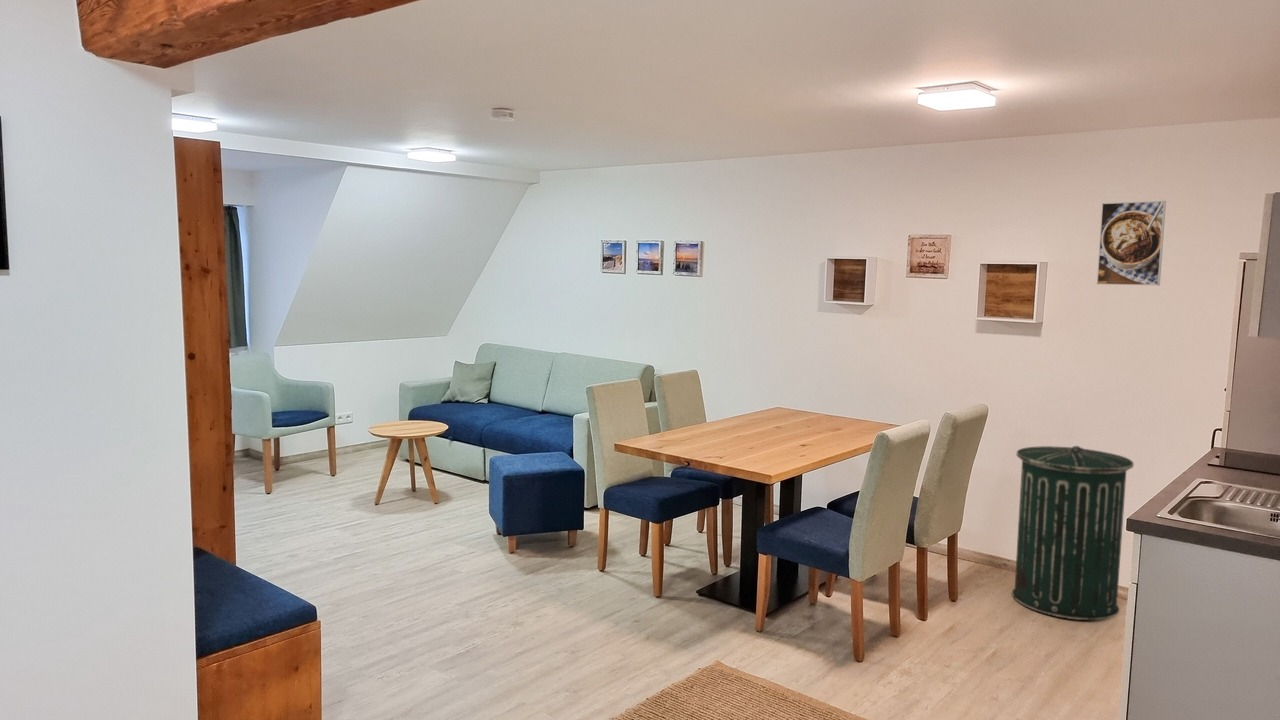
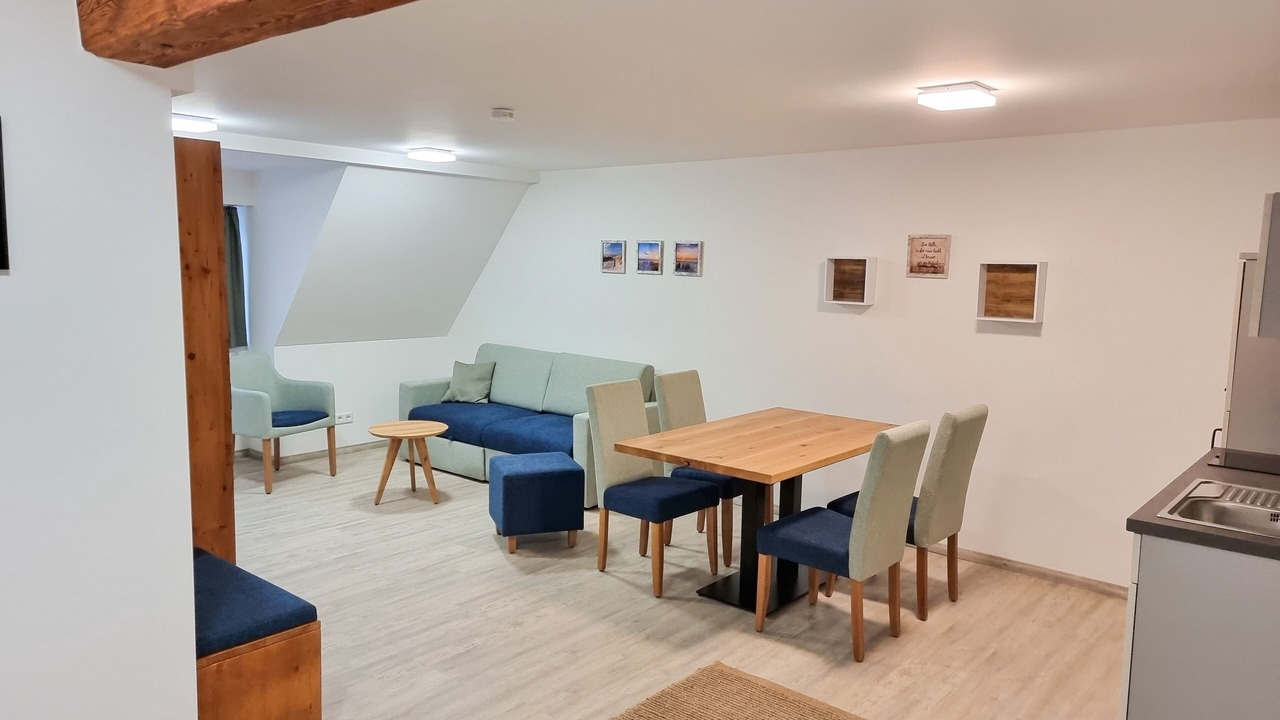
- trash can (1069, 524)
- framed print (1130, 243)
